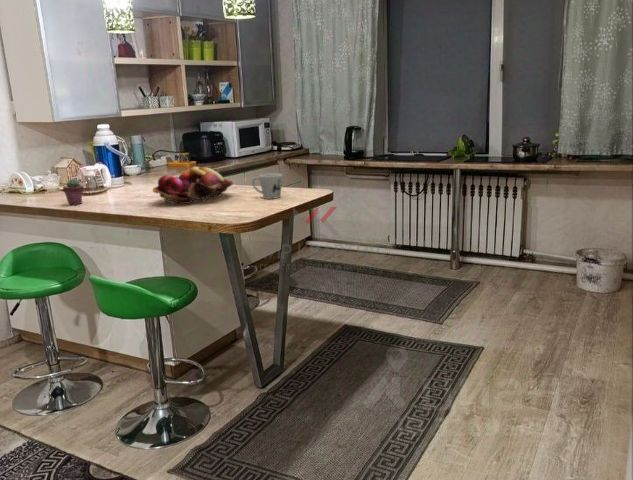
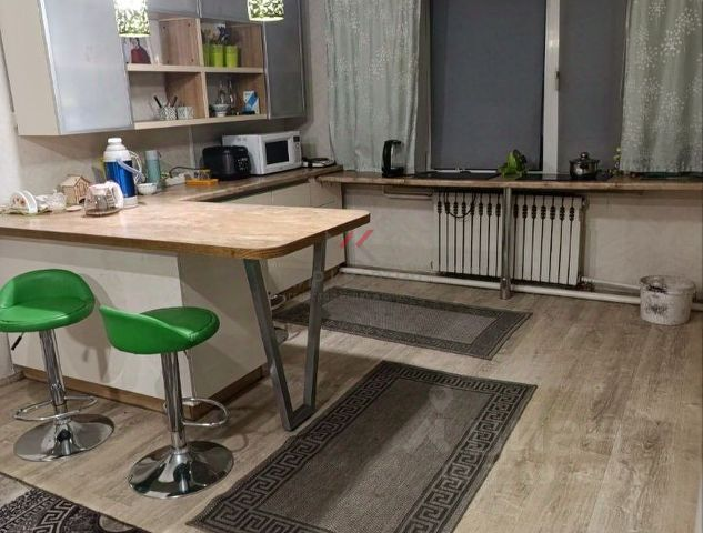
- potted succulent (73, 191)
- fruit basket (194, 183)
- mug (266, 186)
